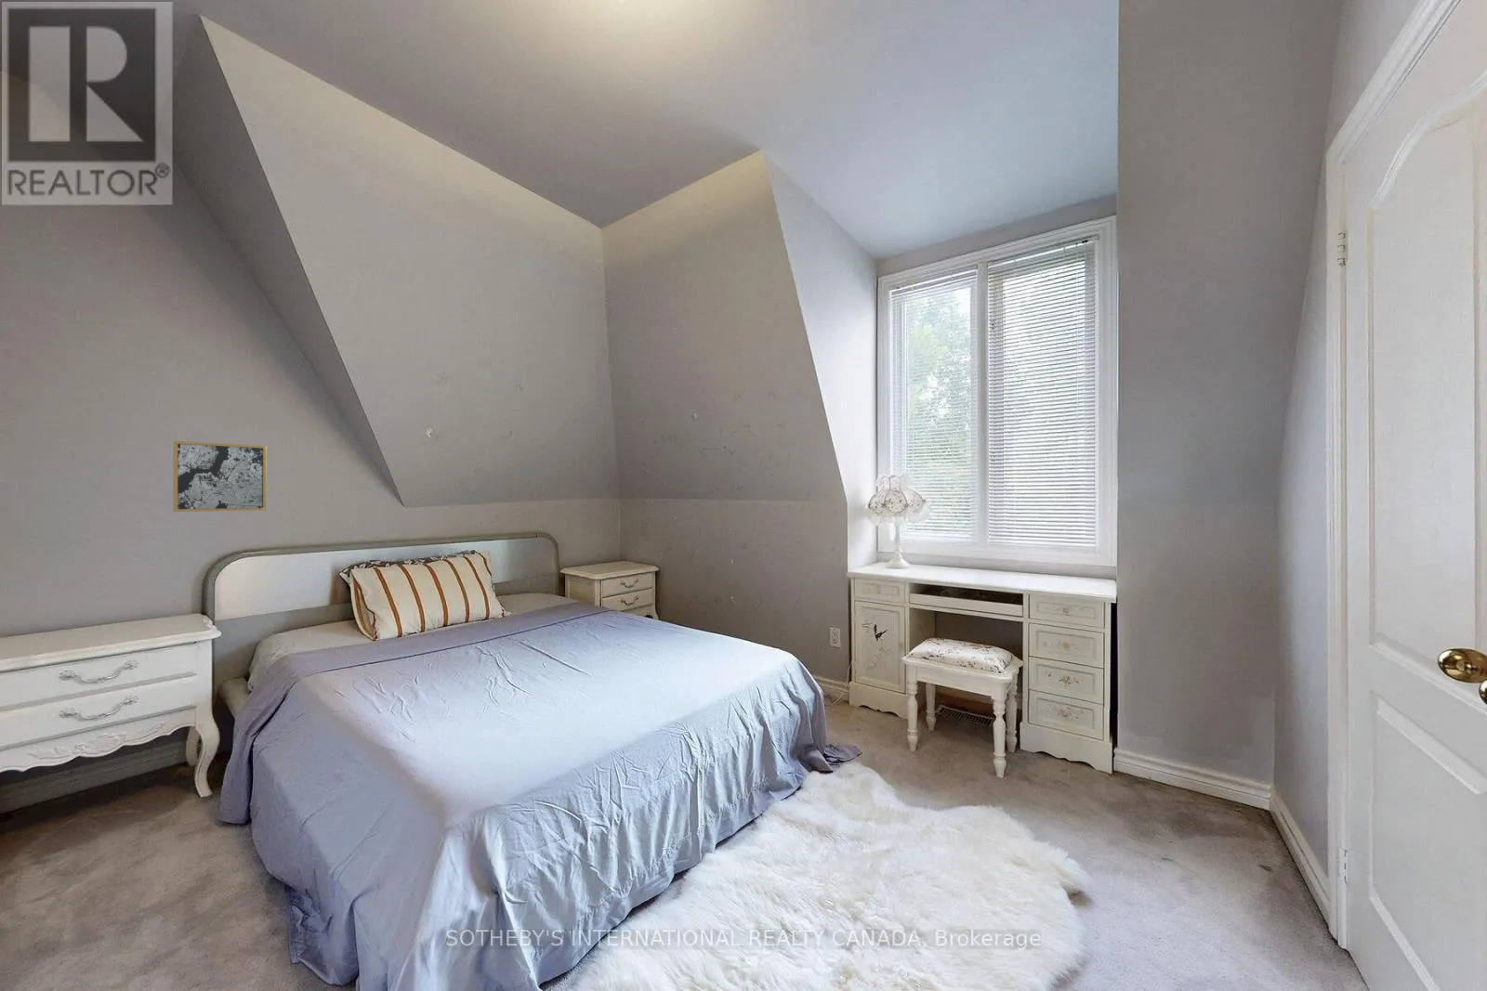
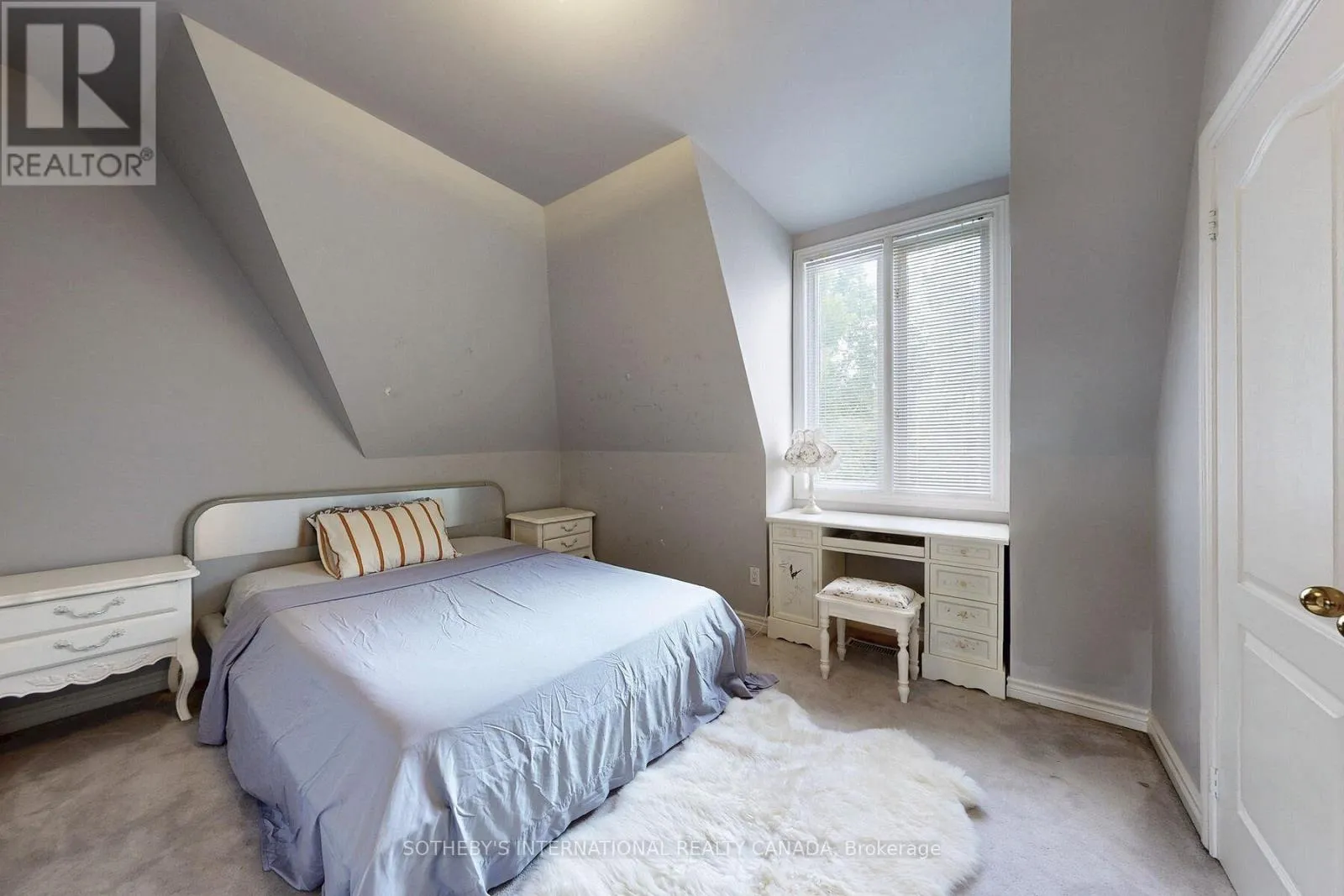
- wall art (221, 477)
